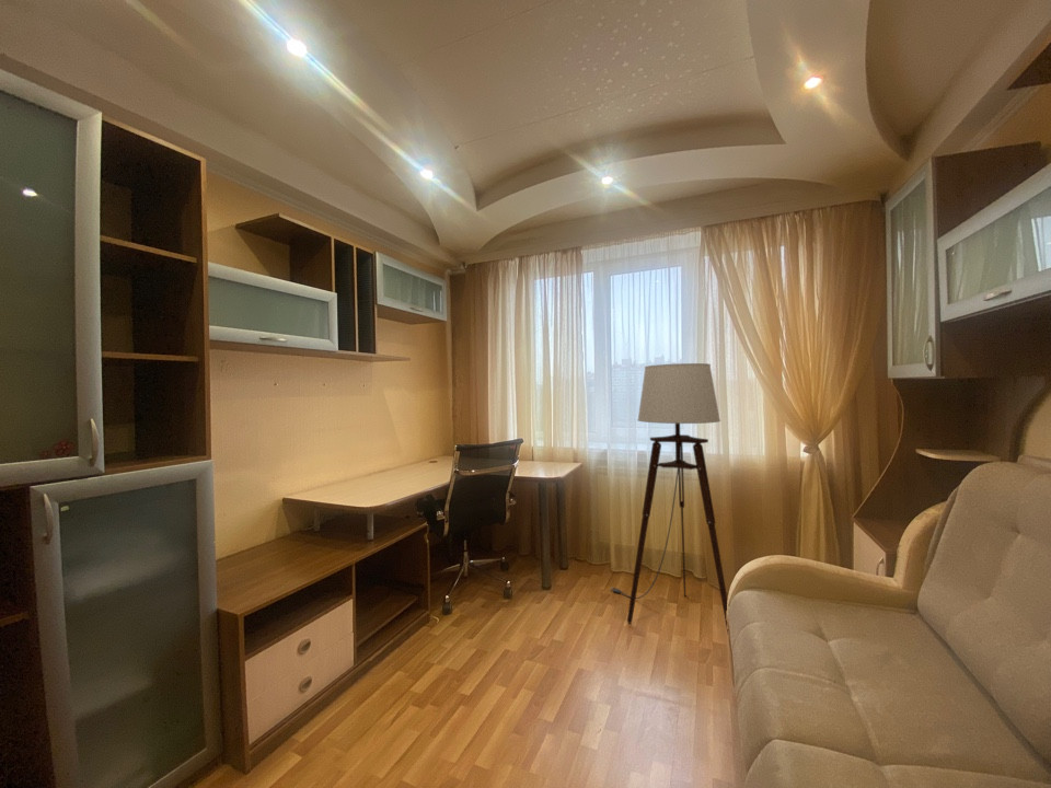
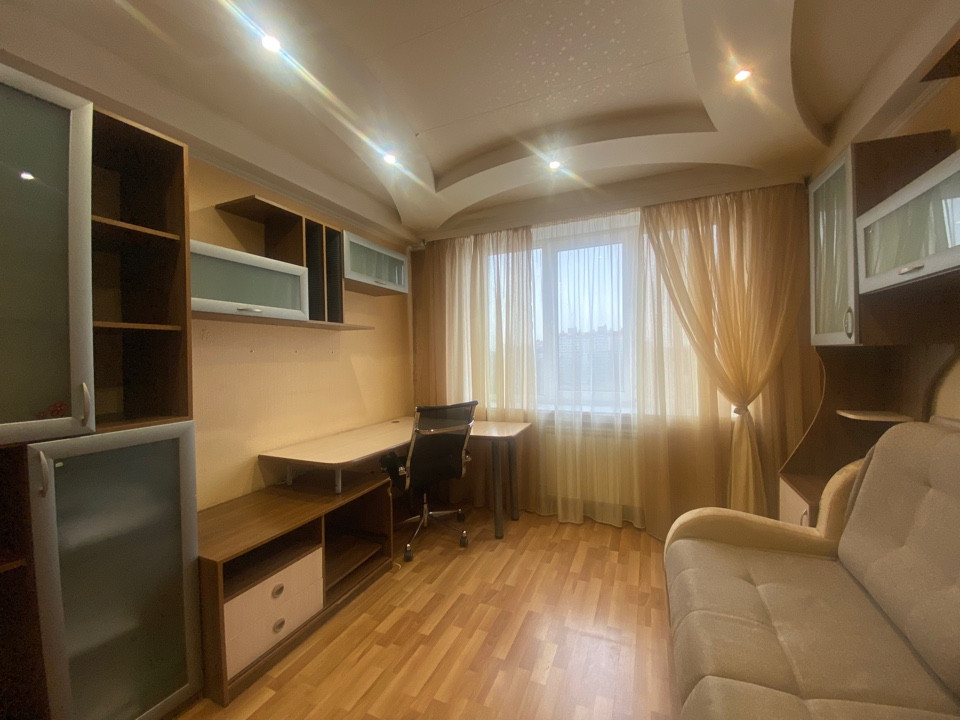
- floor lamp (654, 488)
